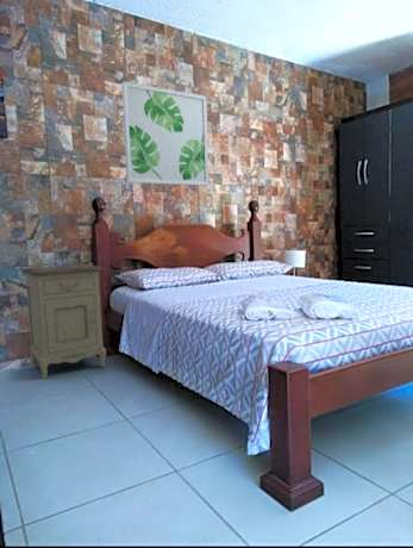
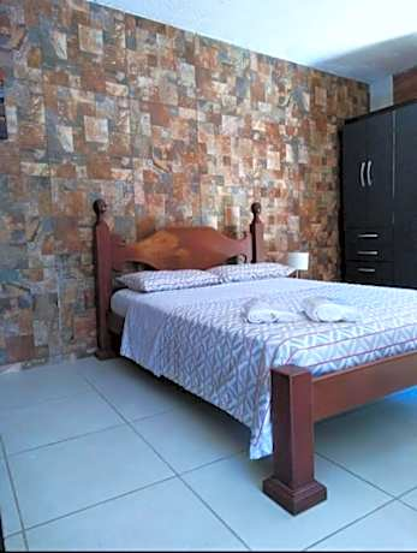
- nightstand (65, 318)
- wall art (168, 137)
